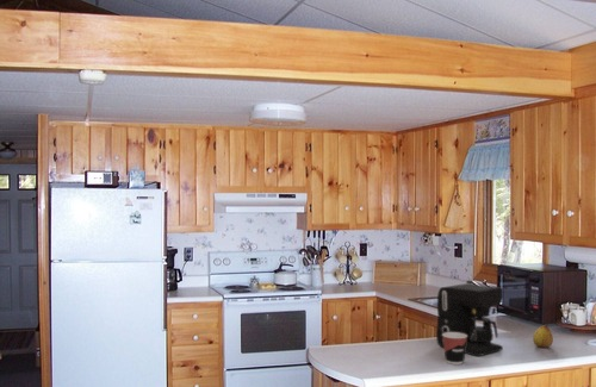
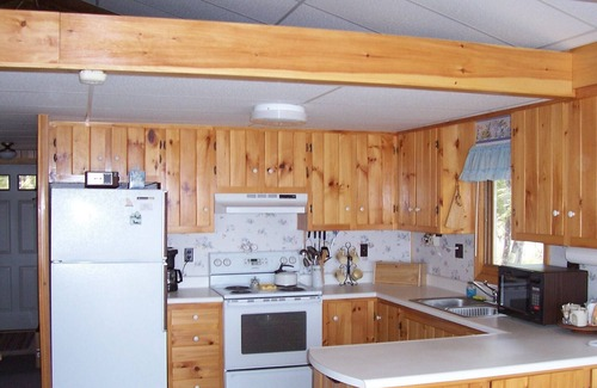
- coffee maker (471, 317)
- fruit (542, 333)
- cup (454, 348)
